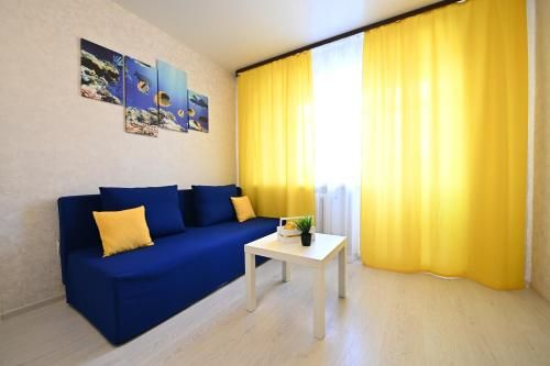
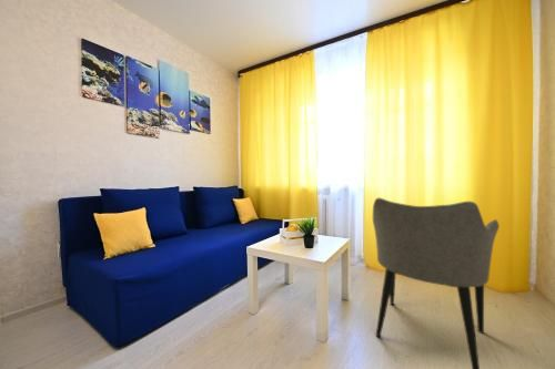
+ armchair (427, 264)
